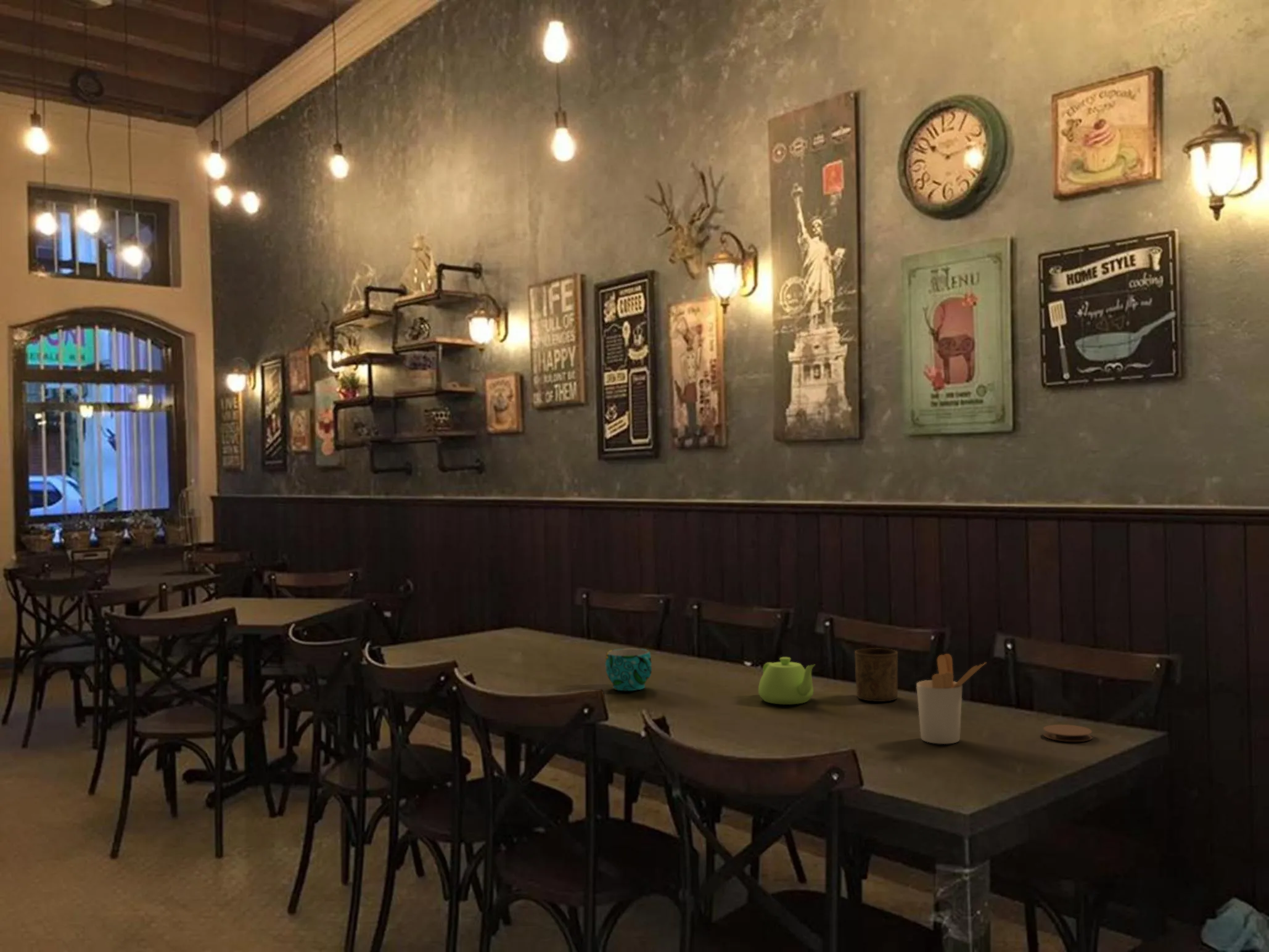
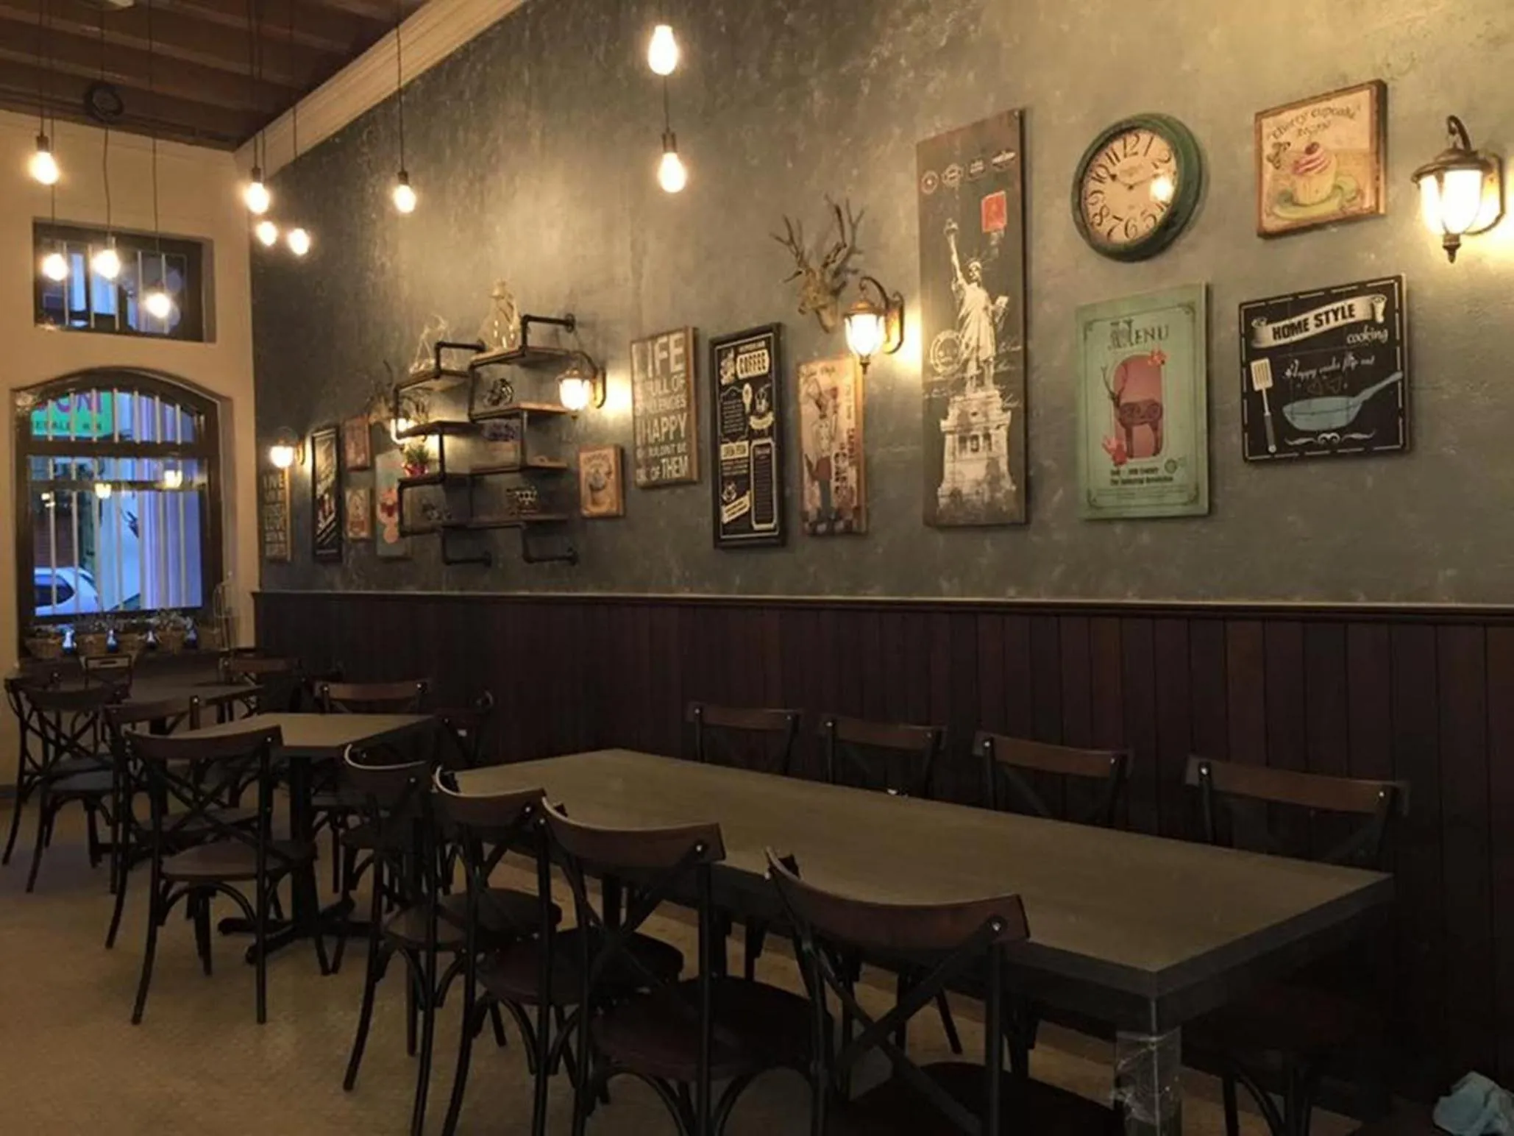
- coaster (1067, 732)
- cup (876, 675)
- utensil holder (951, 699)
- teapot (787, 679)
- cup (631, 670)
